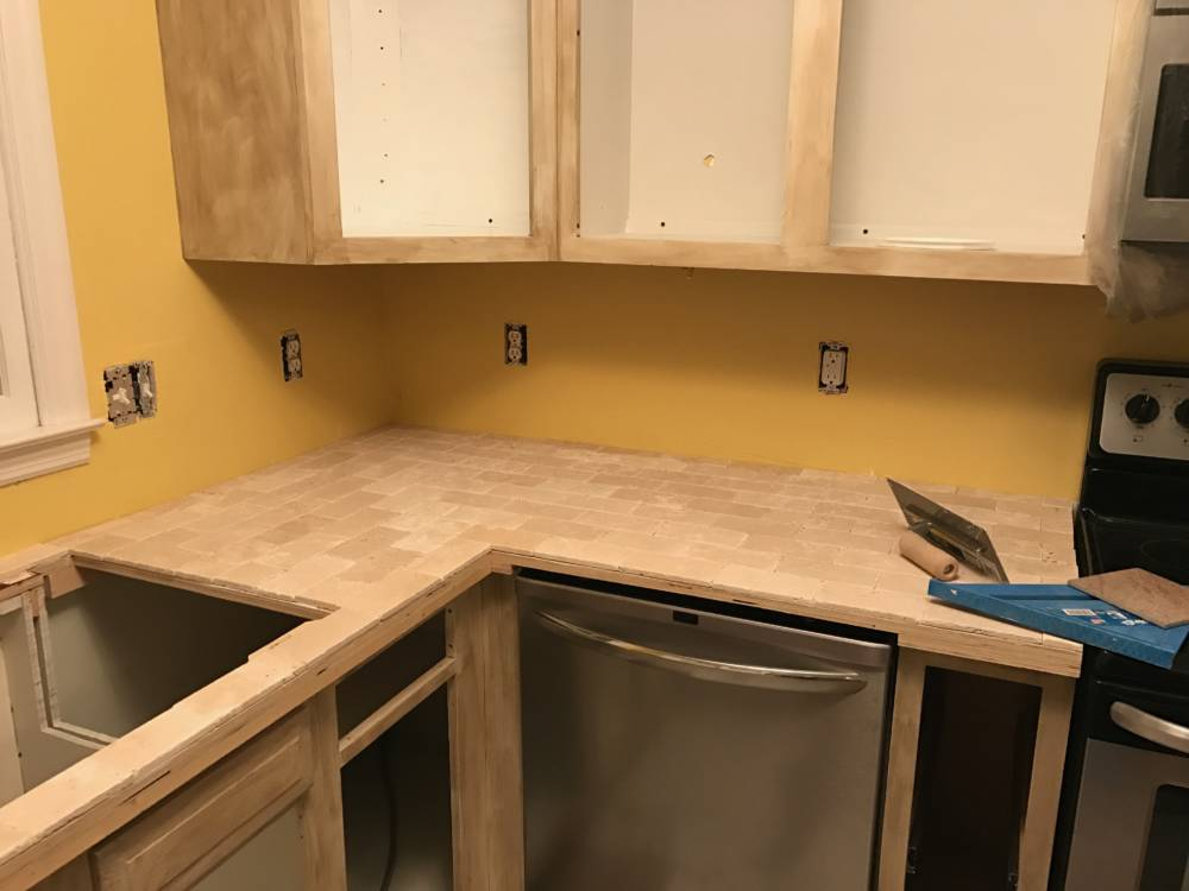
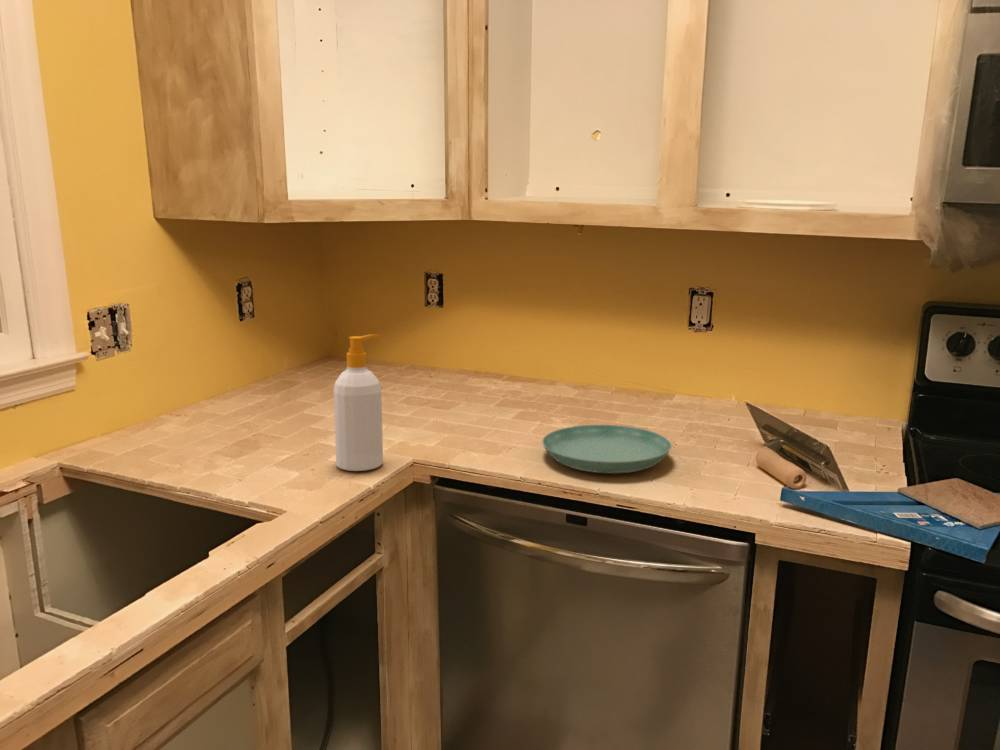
+ saucer (605, 449)
+ soap bottle (359, 401)
